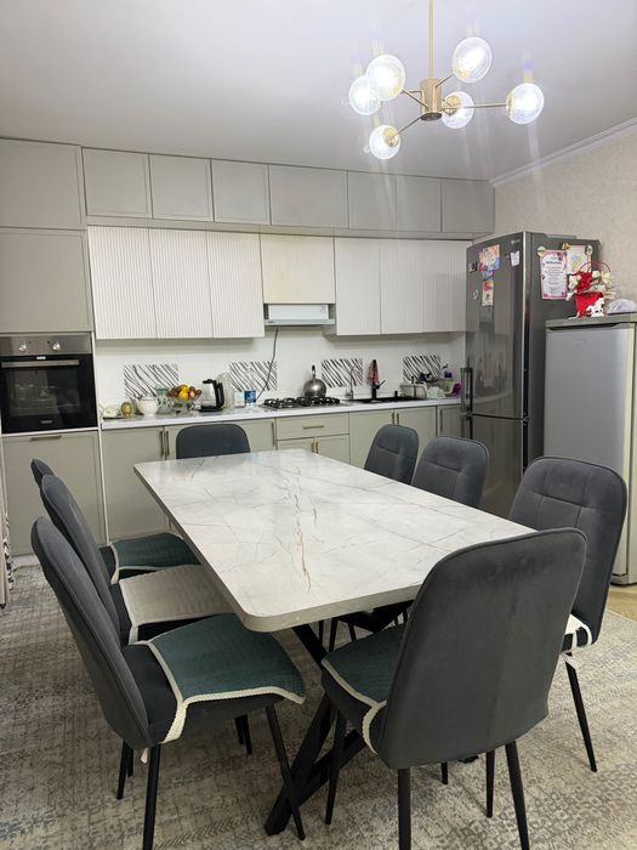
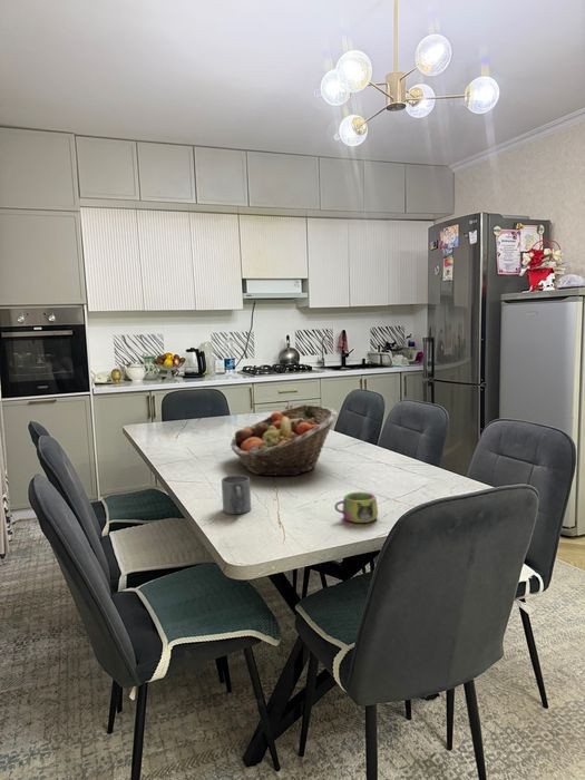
+ mug (355, 507)
+ mug (236, 496)
+ fruit basket (283, 437)
